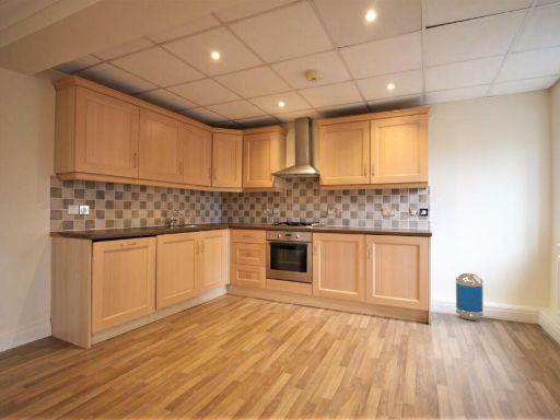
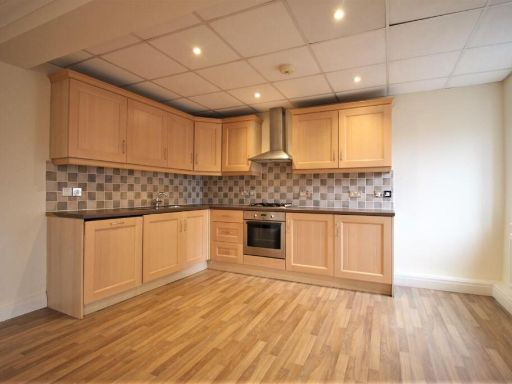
- trash can (469, 295)
